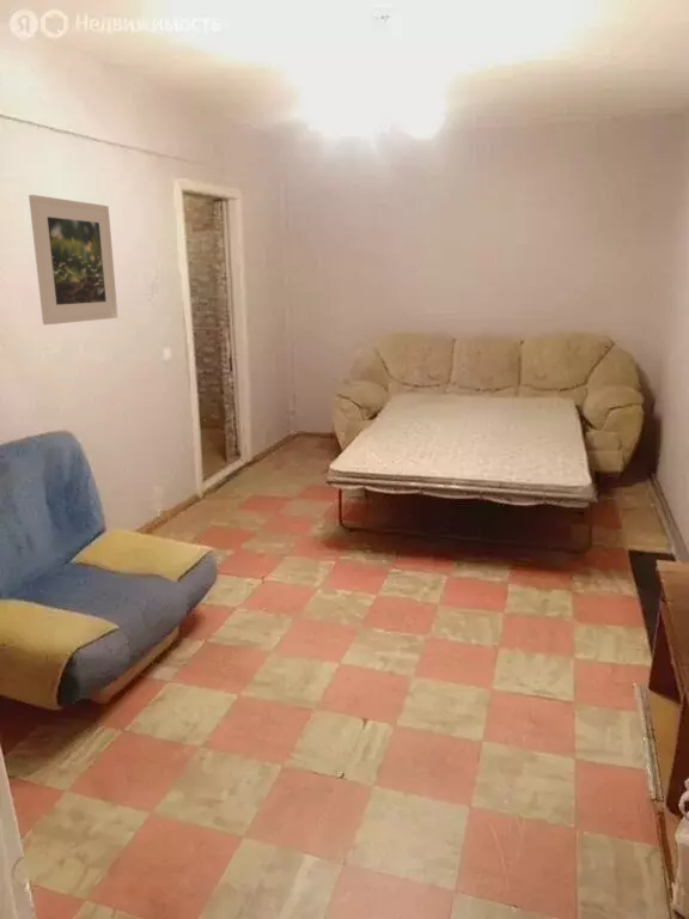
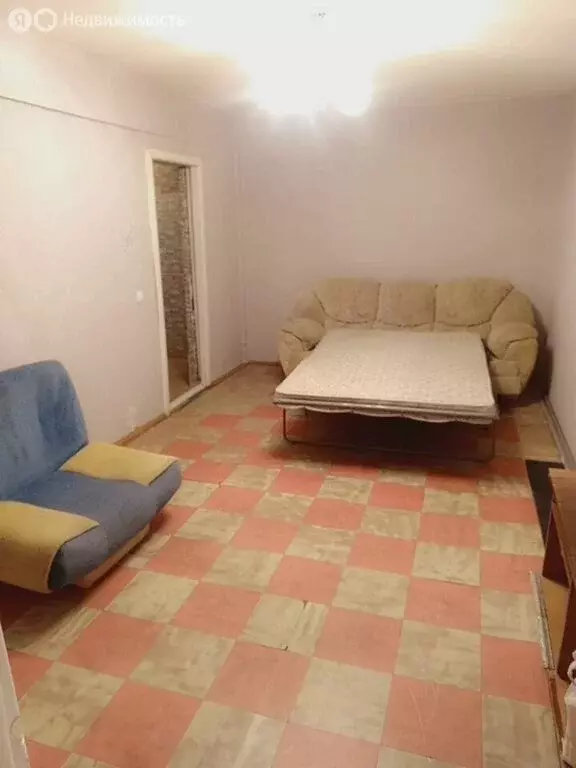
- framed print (77, 262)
